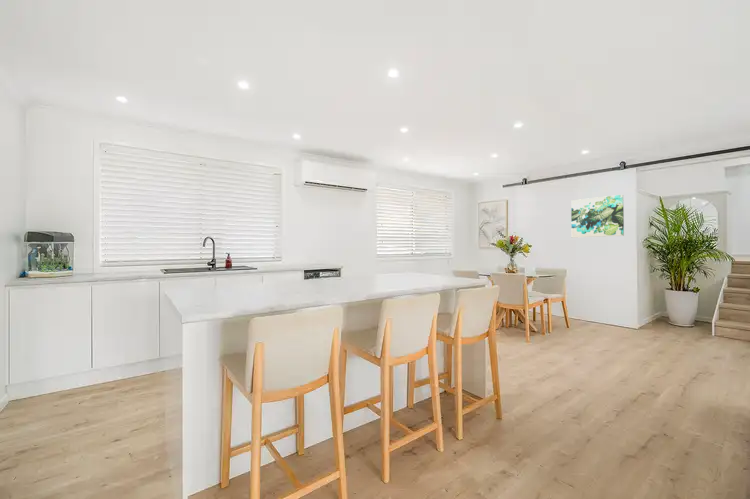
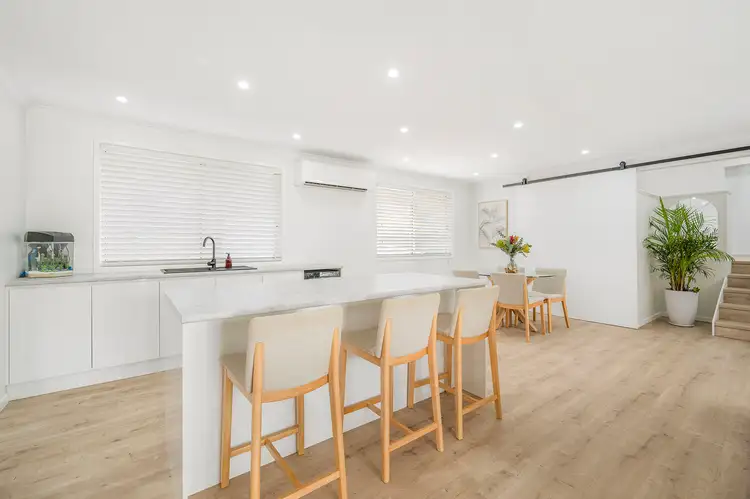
- wall art (596, 217)
